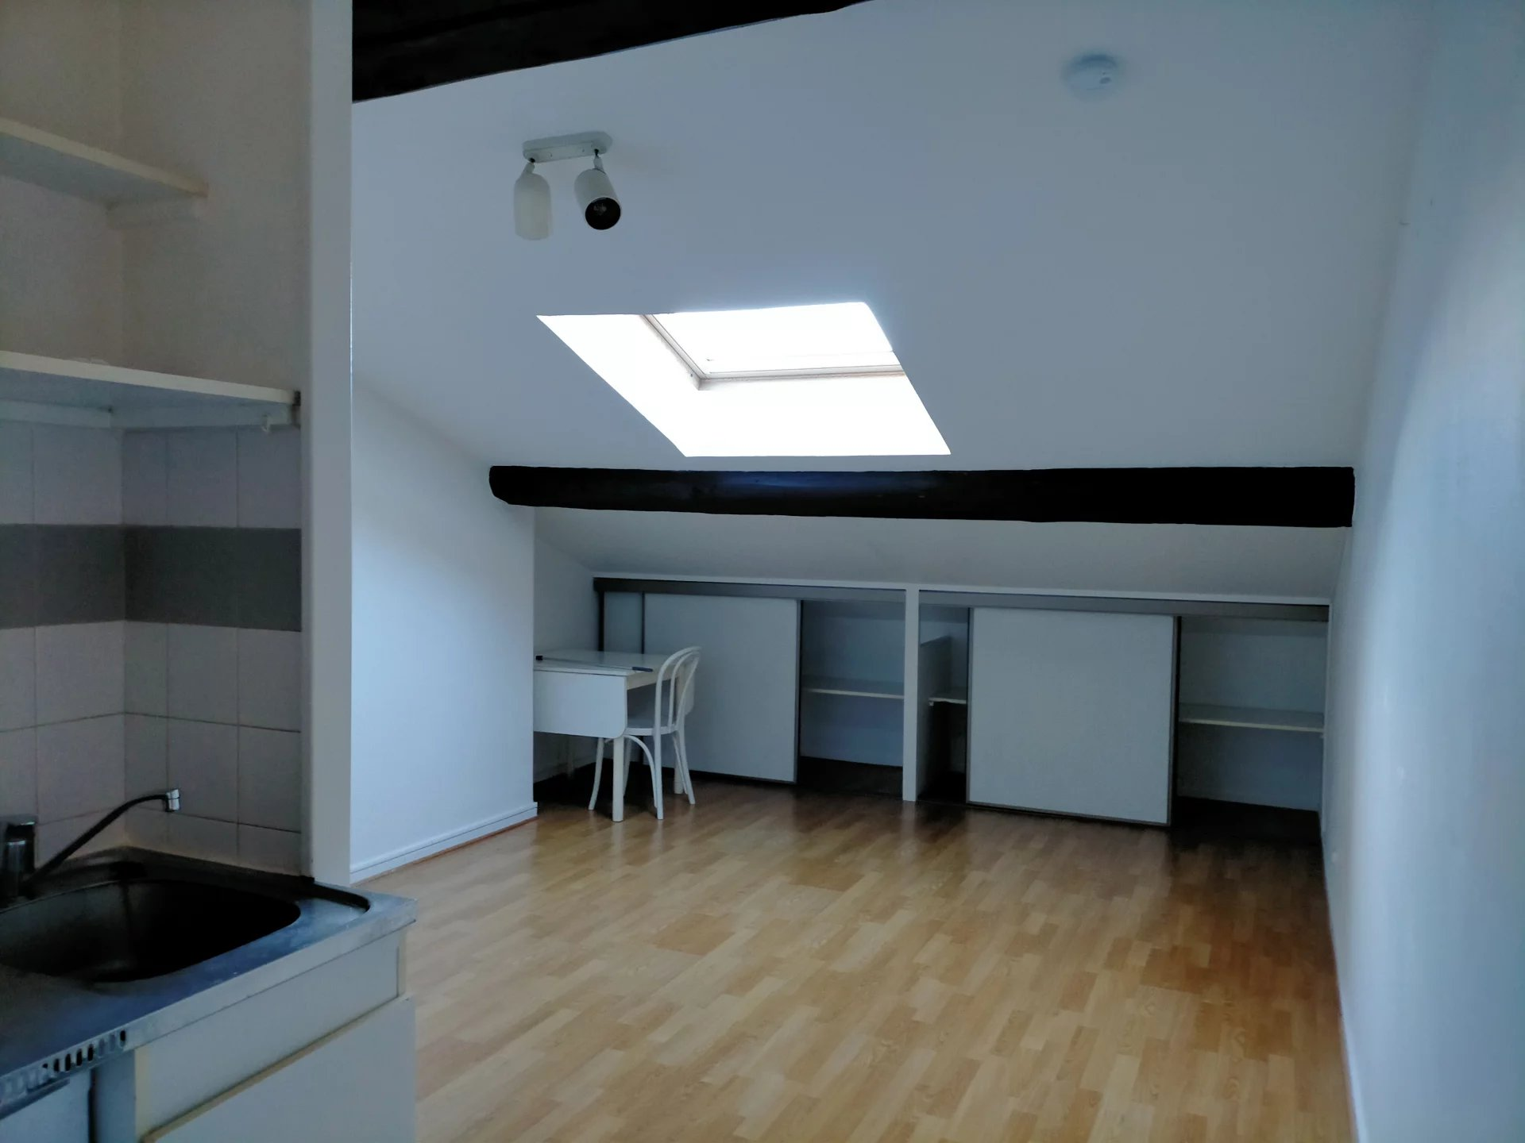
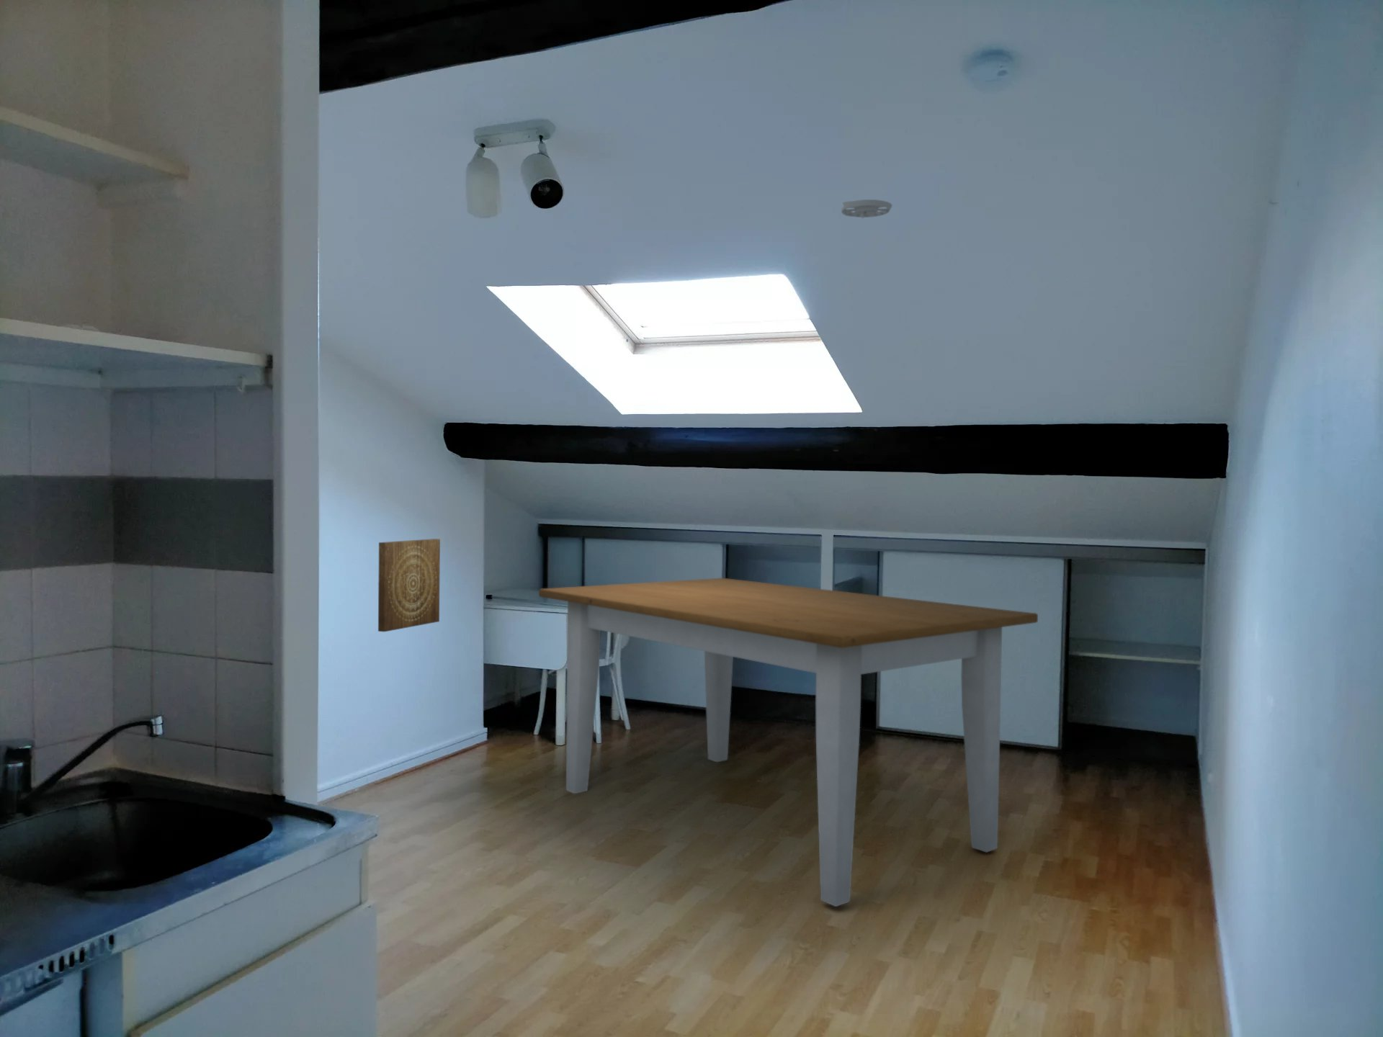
+ wall art (409, 584)
+ smoke detector (867, 210)
+ table (730, 709)
